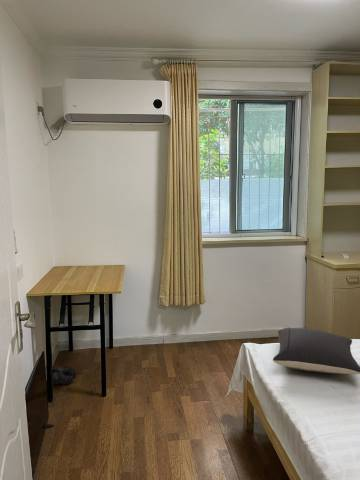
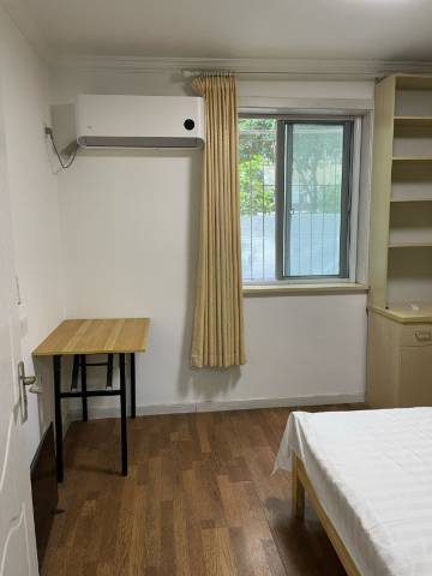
- pillow (315, 349)
- boots (63, 370)
